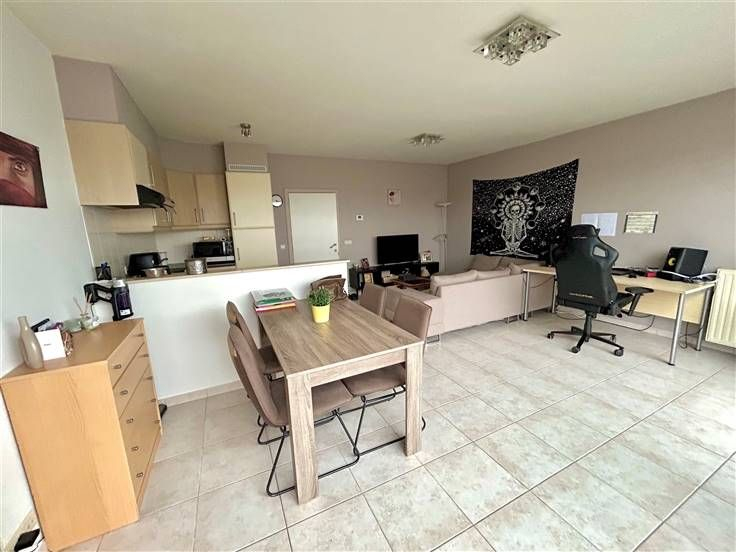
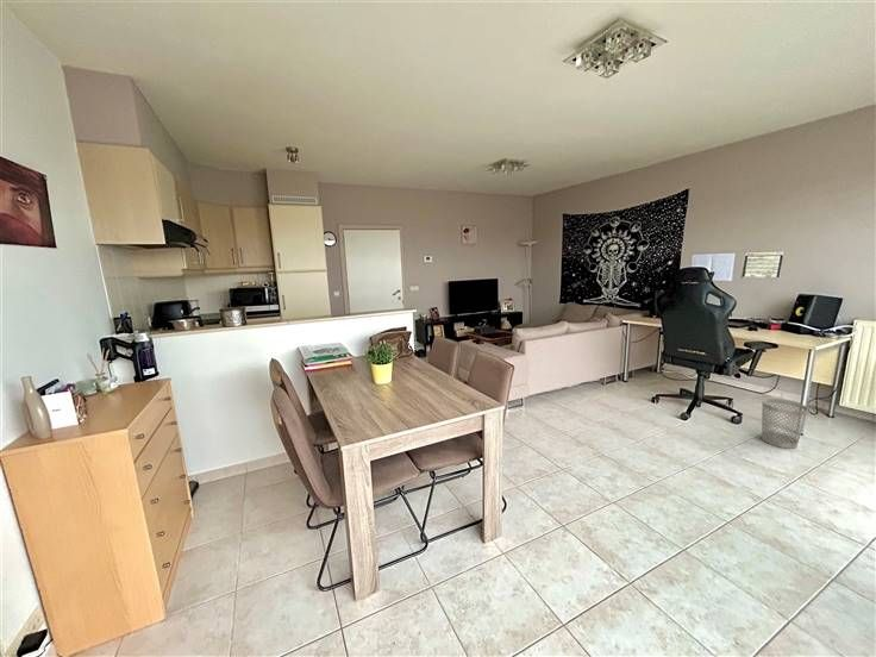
+ wastebasket (781, 423)
